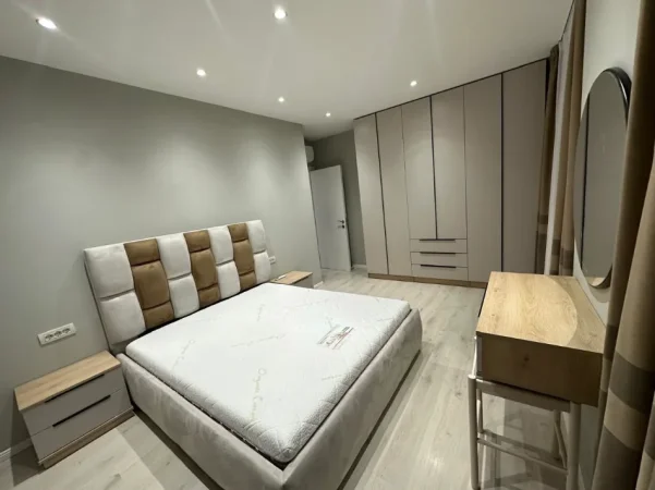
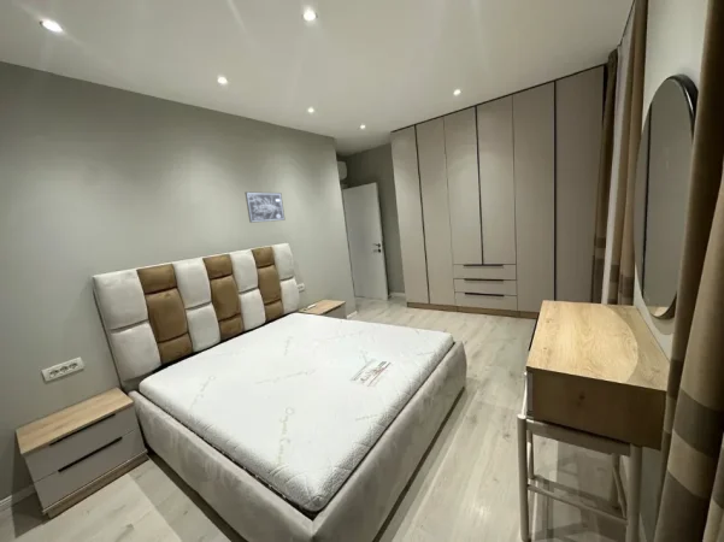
+ wall art (265, 206)
